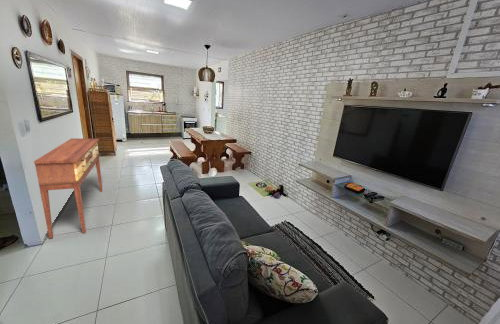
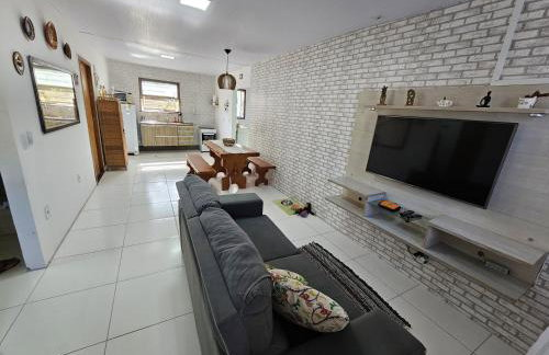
- console table (78, 180)
